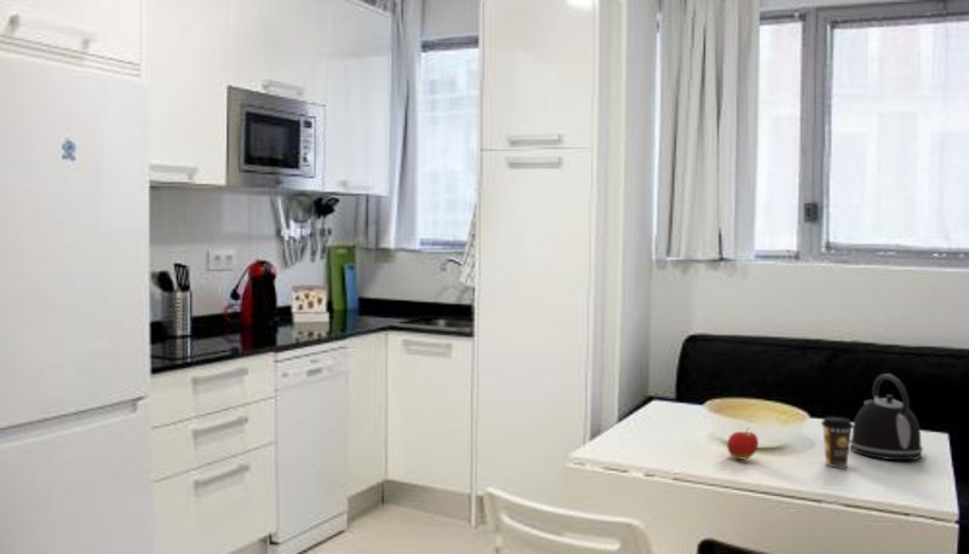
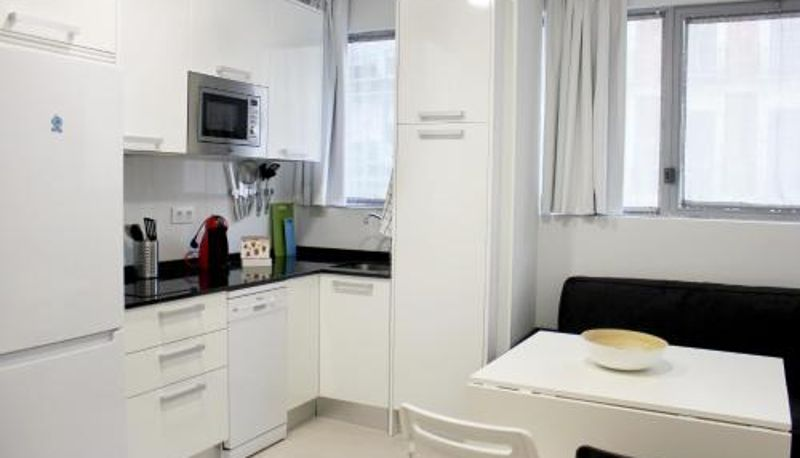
- fruit (741, 443)
- kettle (887, 412)
- coffee cup (836, 442)
